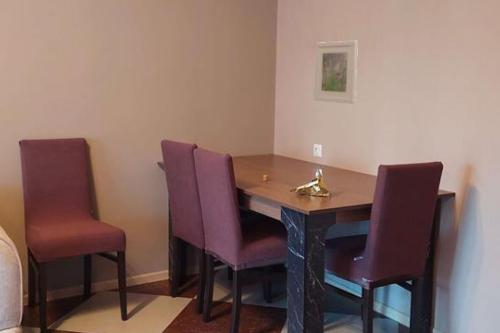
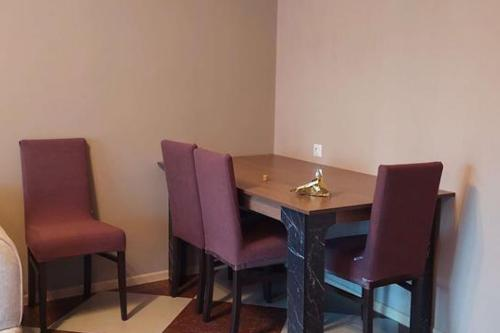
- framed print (334, 72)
